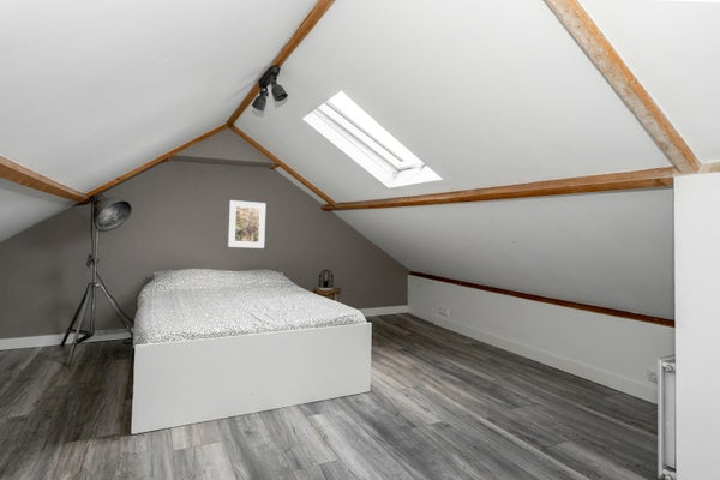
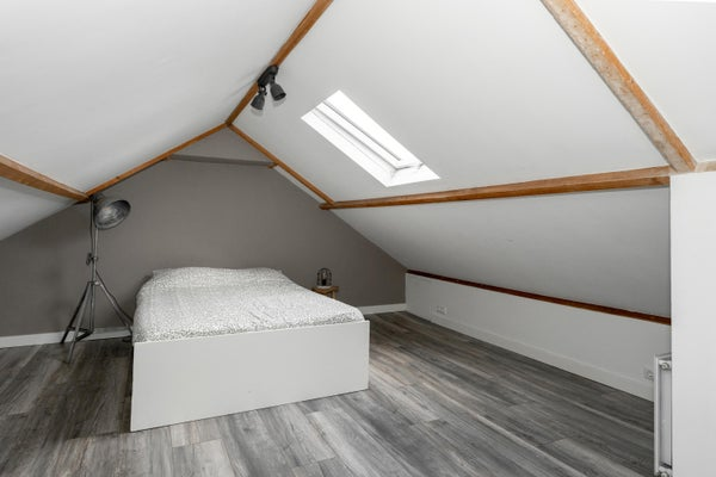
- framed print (247, 224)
